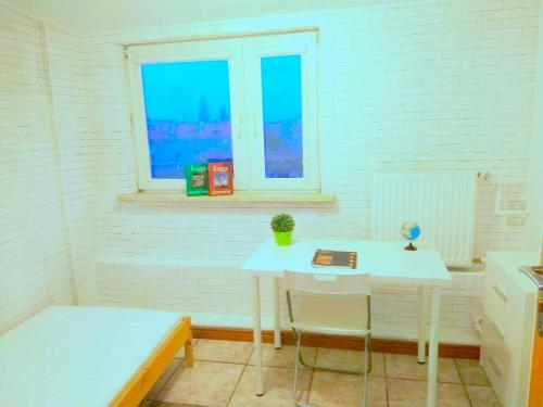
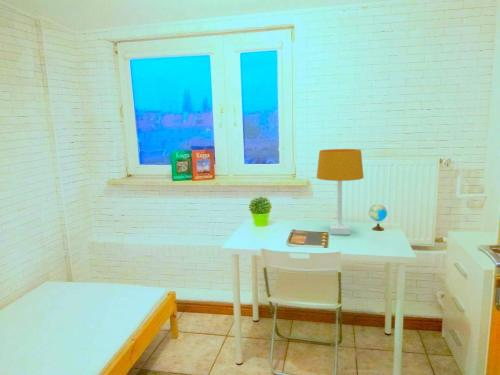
+ desk lamp (339, 191)
